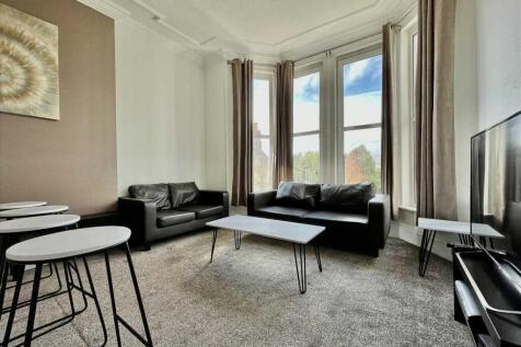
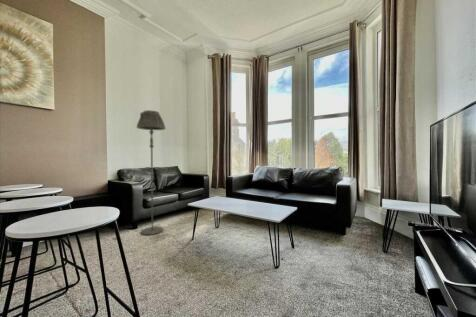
+ floor lamp (151, 171)
